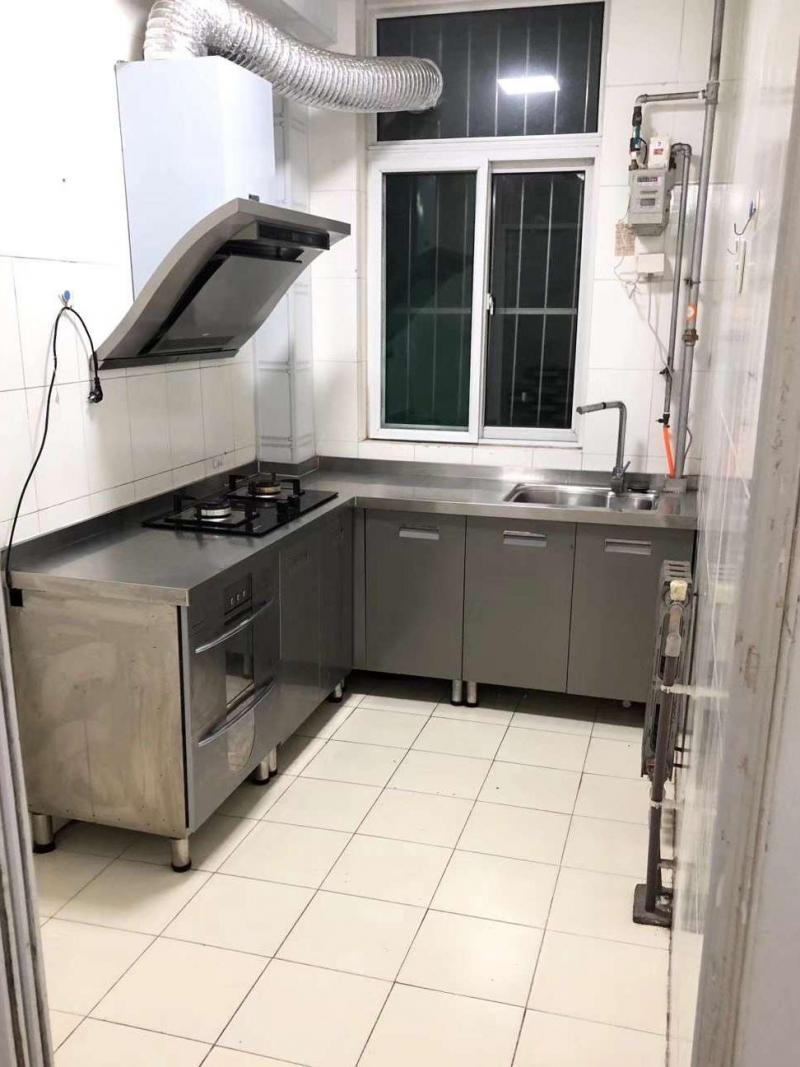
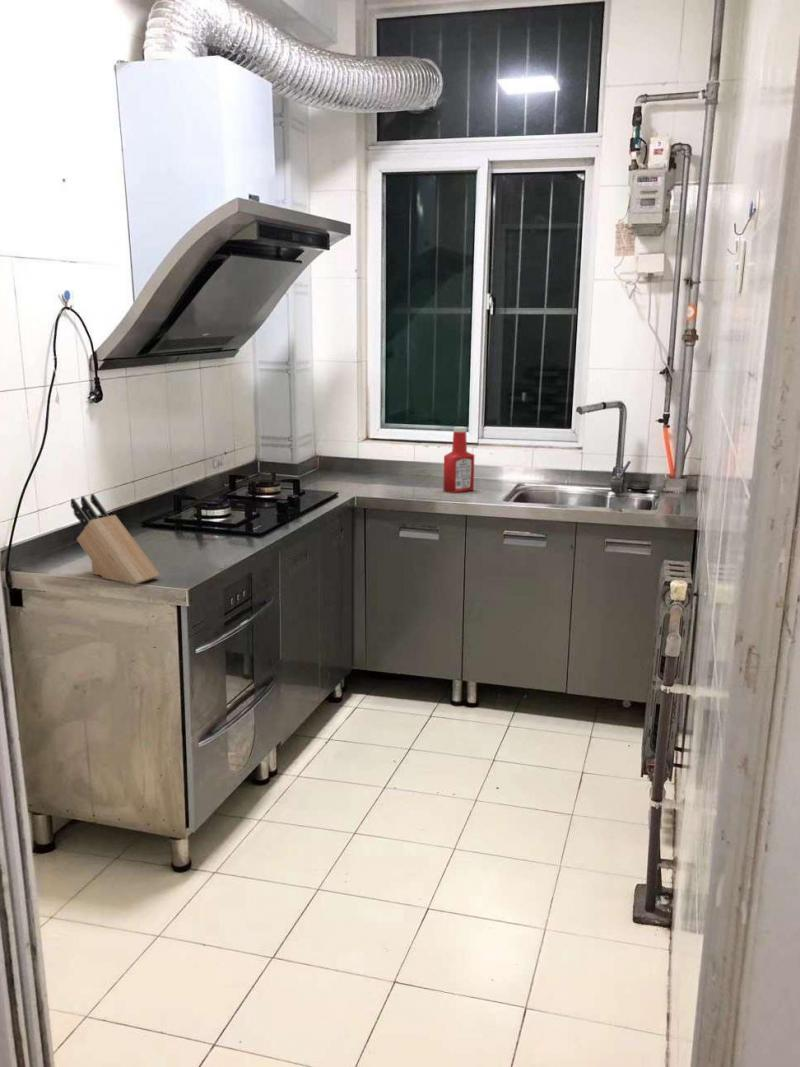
+ knife block (112, 537)
+ soap bottle (459, 459)
